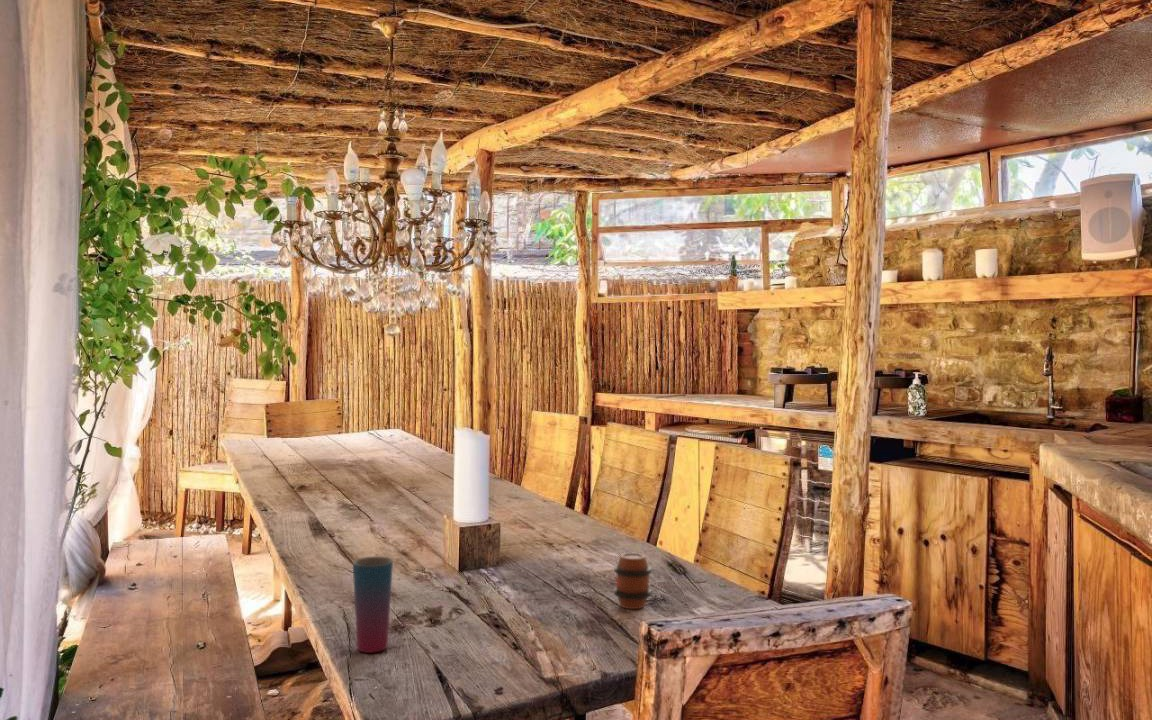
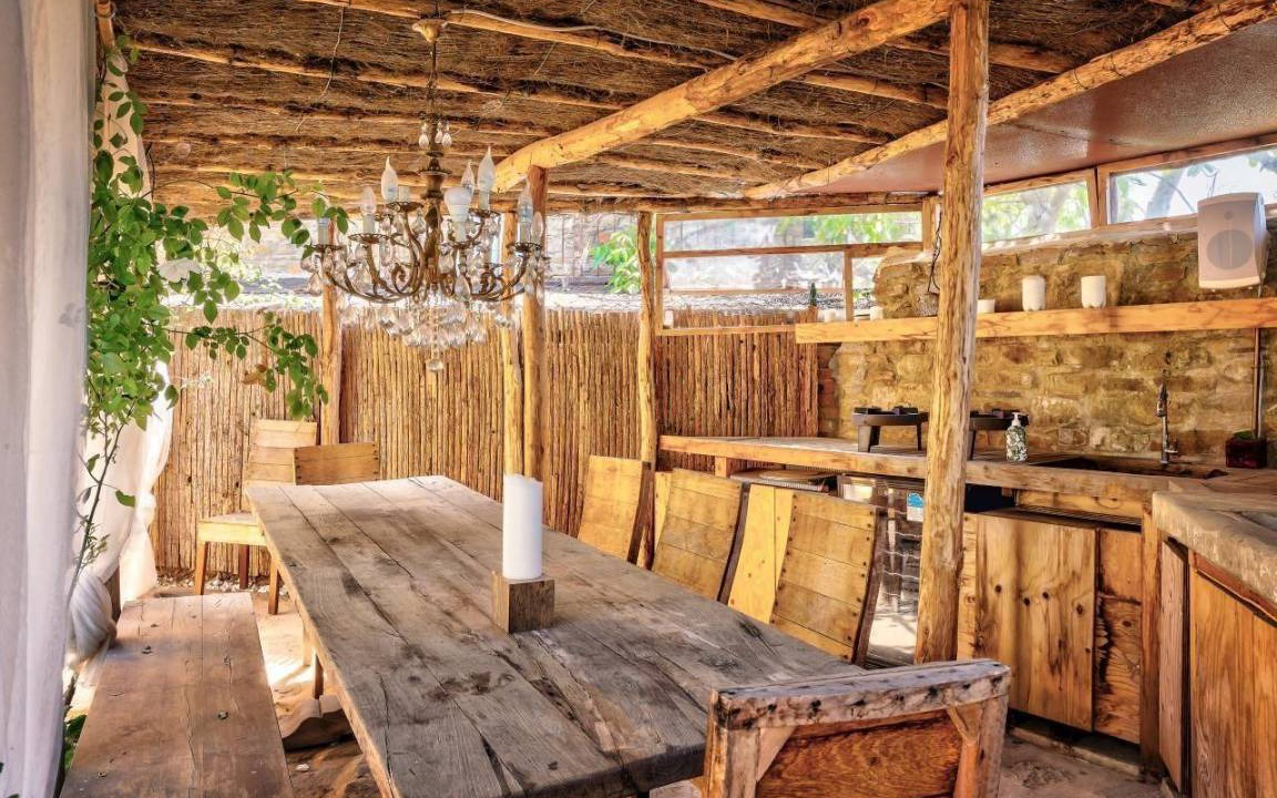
- cup (372, 604)
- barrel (632, 580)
